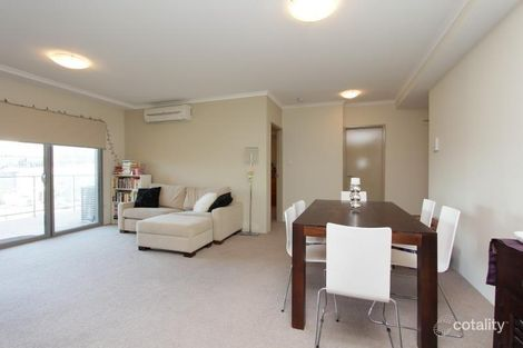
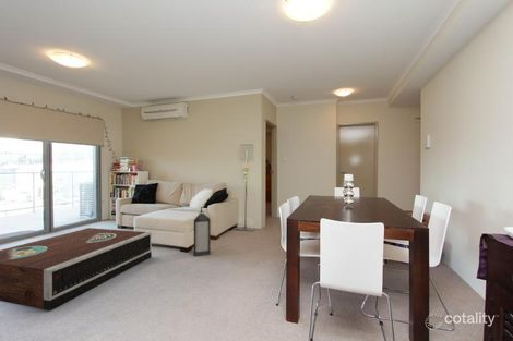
+ lantern (201, 229)
+ stereo (74, 257)
